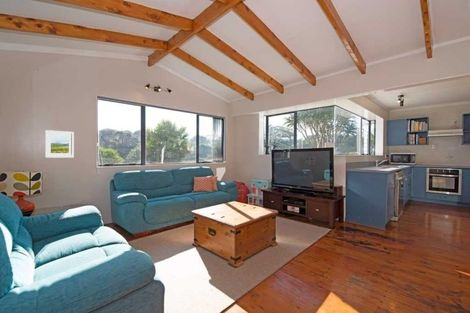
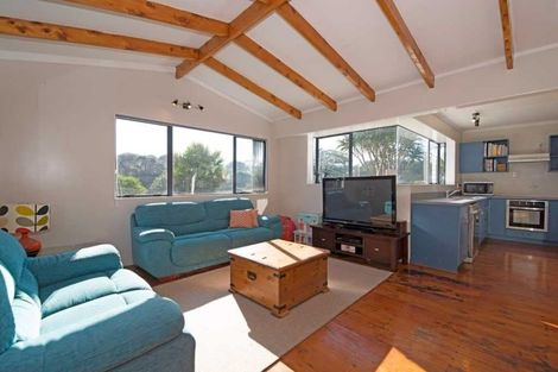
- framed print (59, 144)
